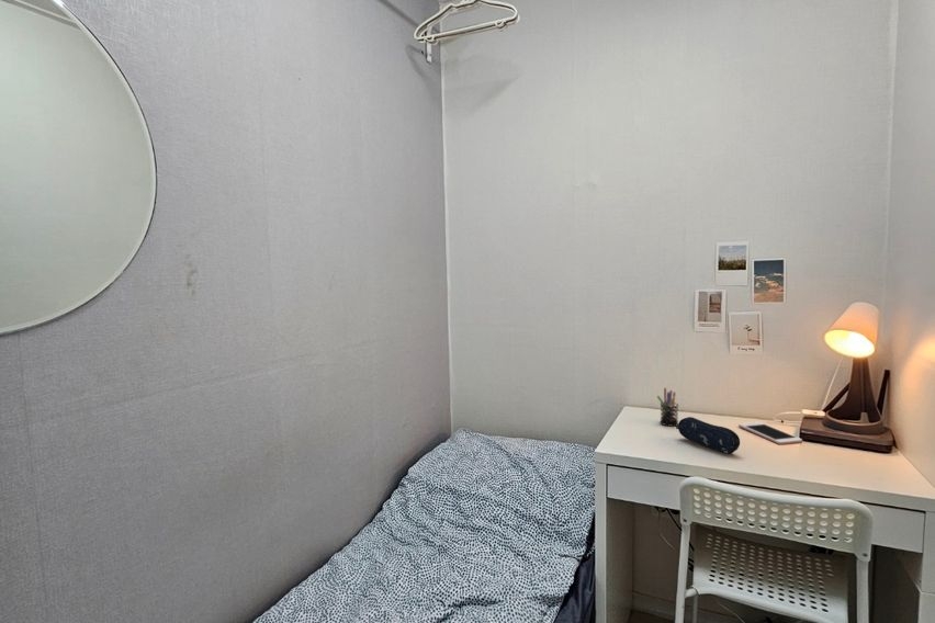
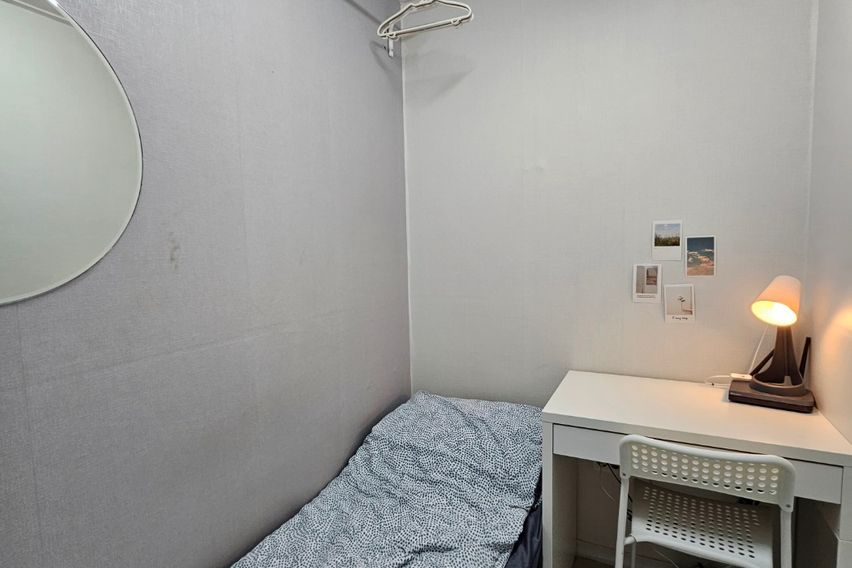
- cell phone (768, 432)
- pen holder (666, 406)
- pencil case (707, 434)
